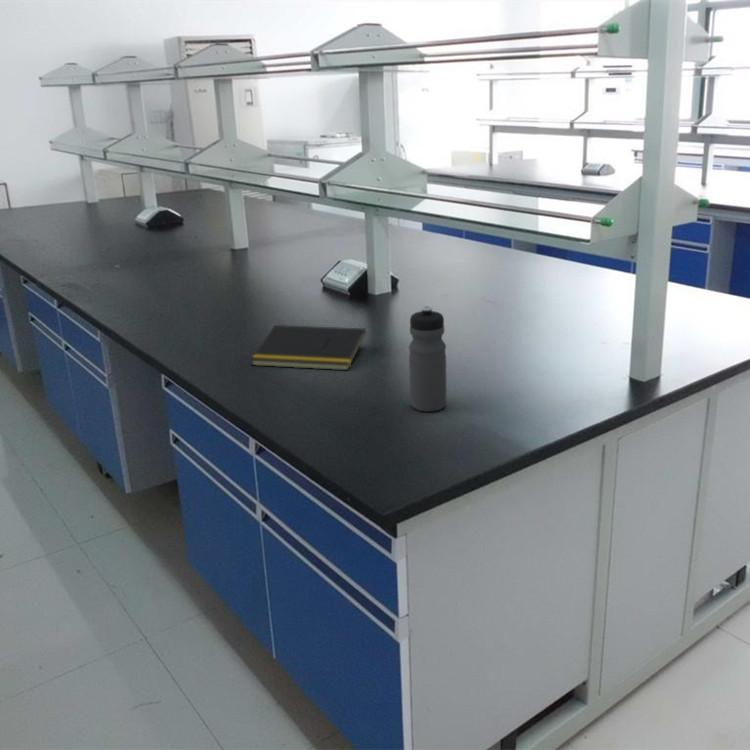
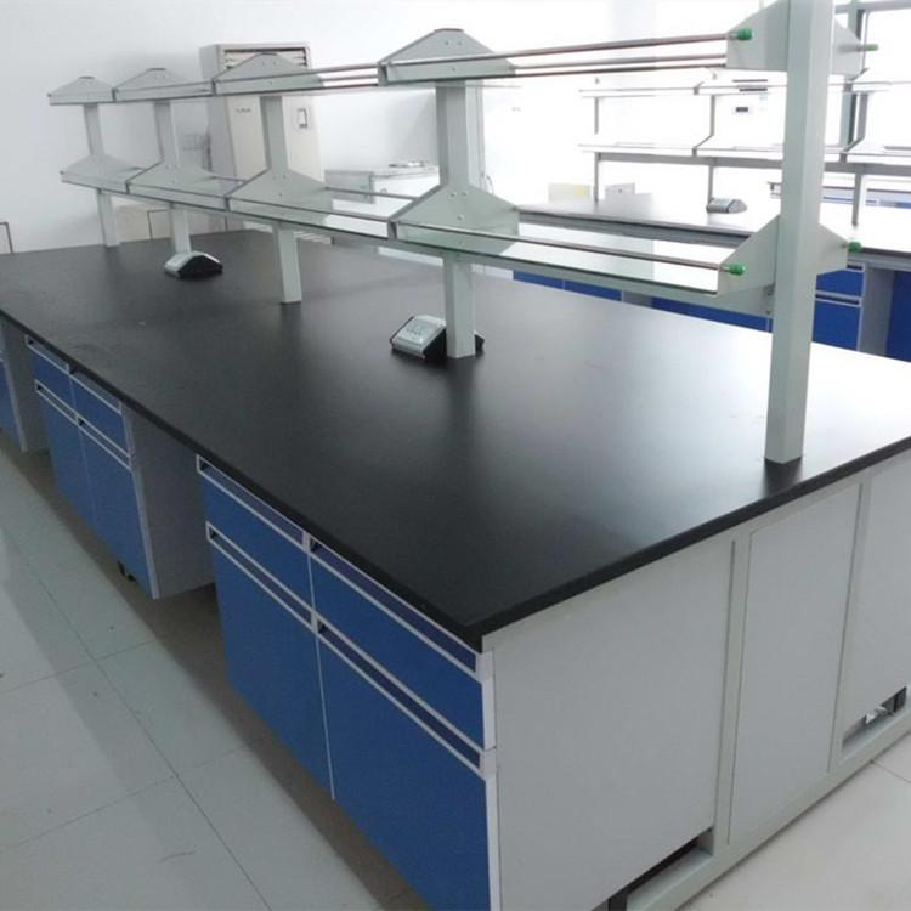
- water bottle (427, 357)
- notepad (309, 346)
